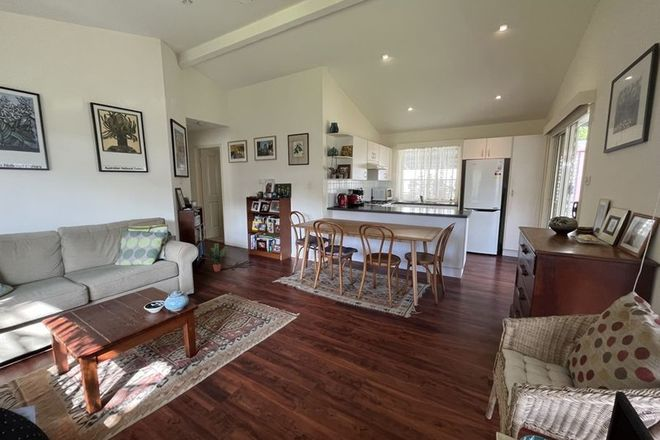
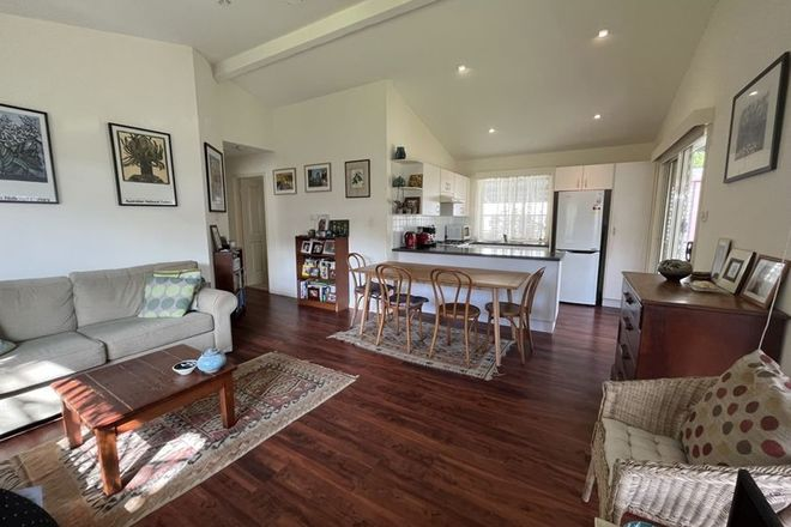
- potted plant (214, 256)
